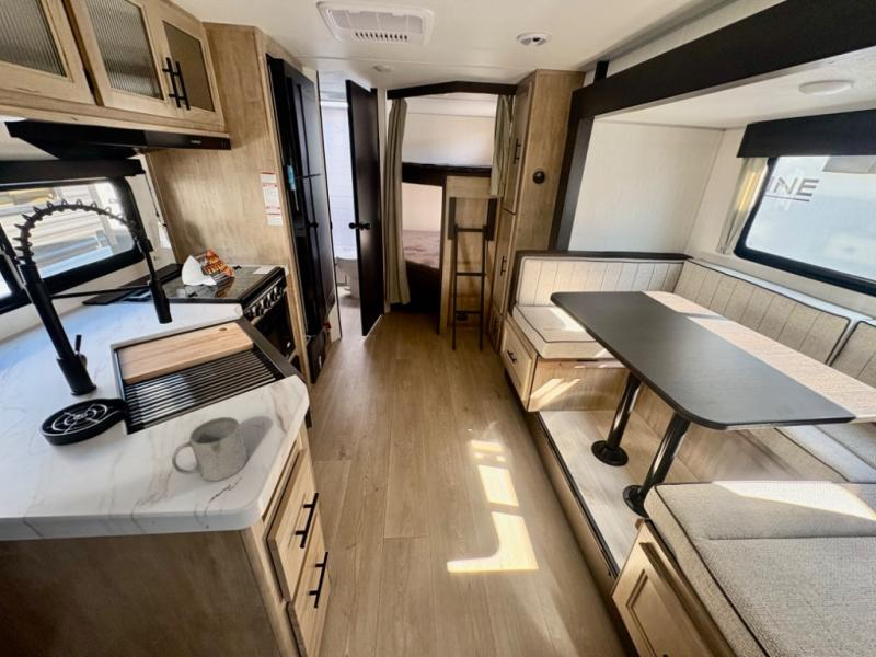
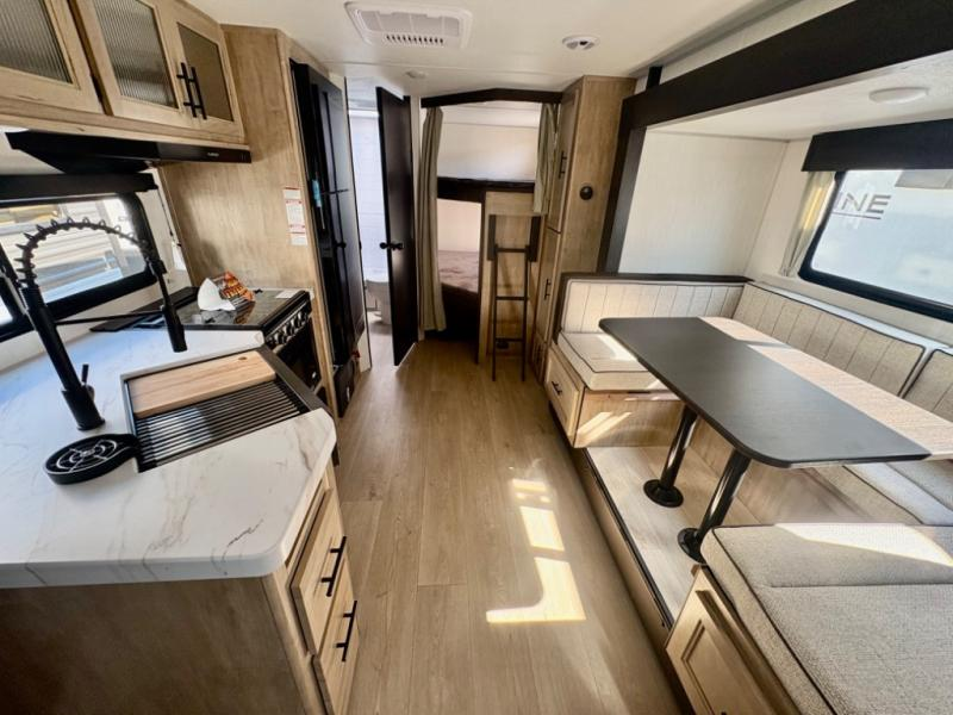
- mug (209, 451)
